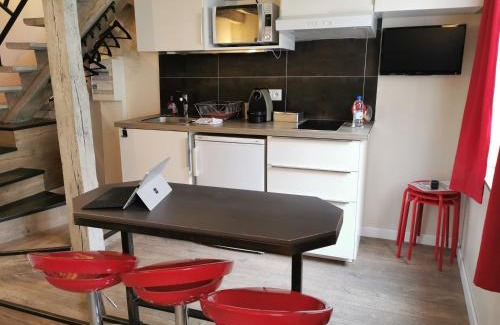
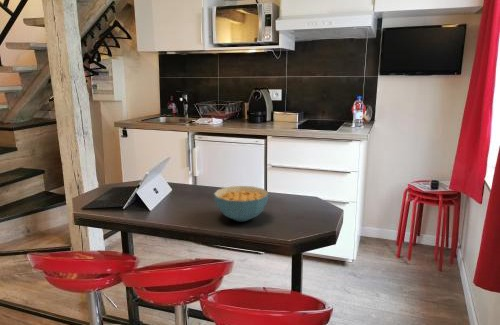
+ cereal bowl (241, 205)
